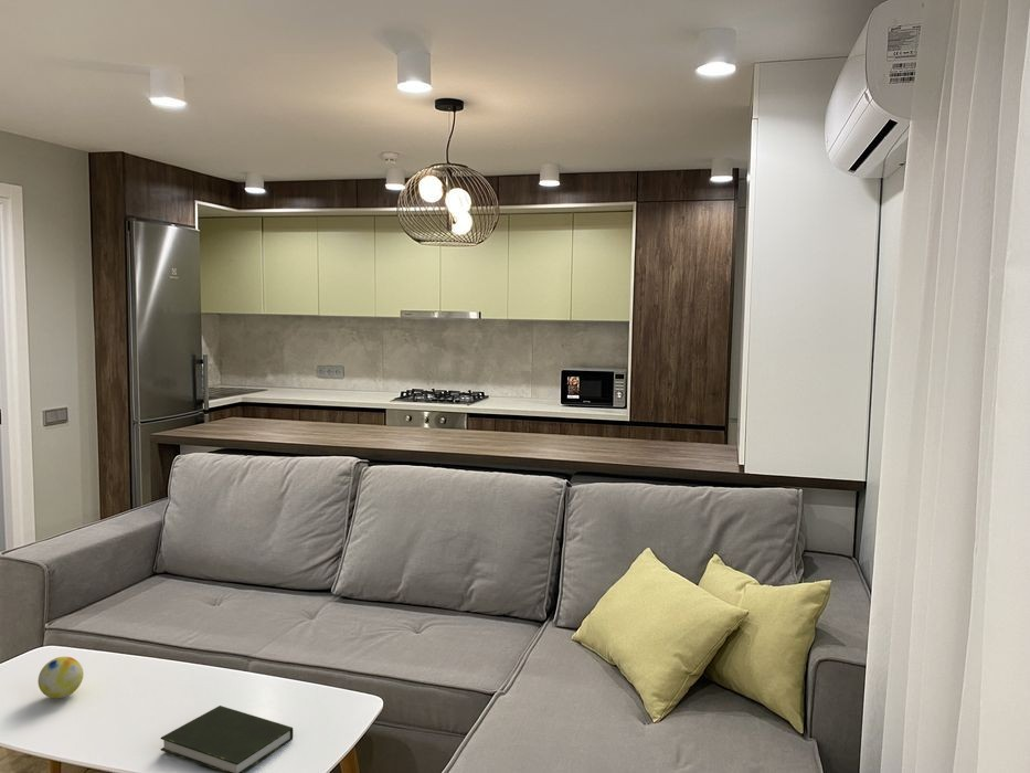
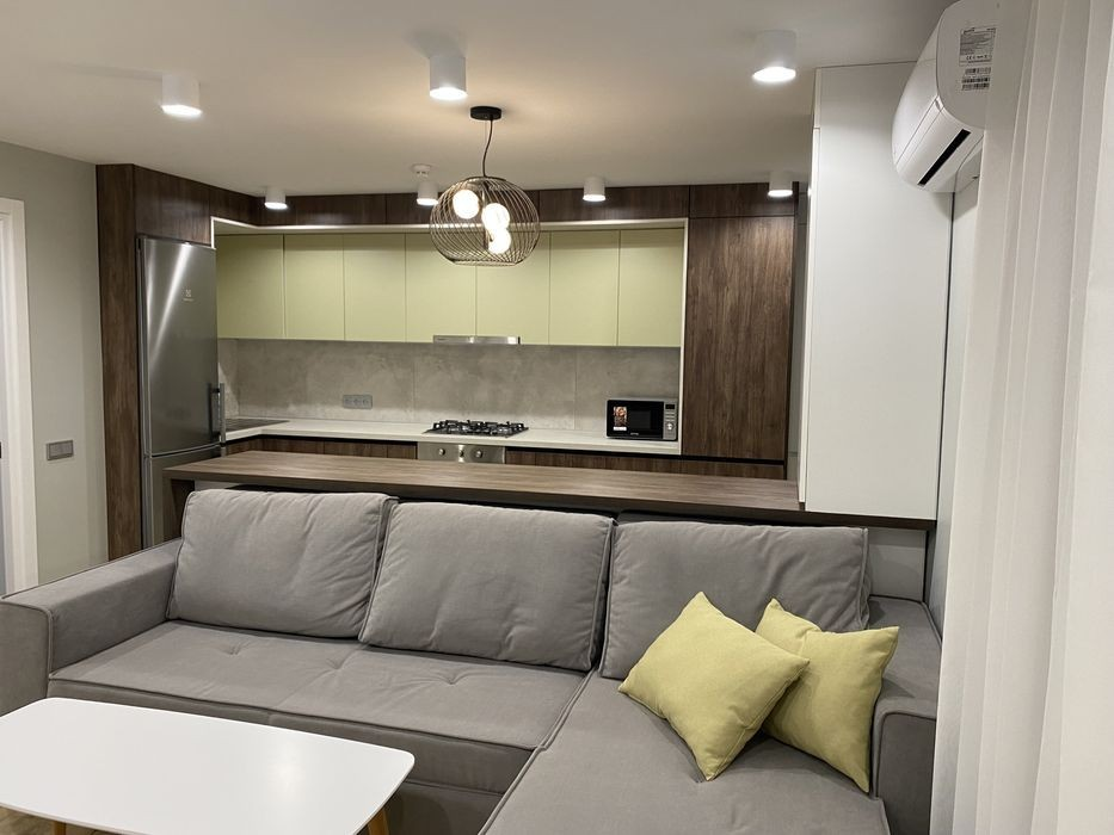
- book (227, 738)
- decorative ball (61, 677)
